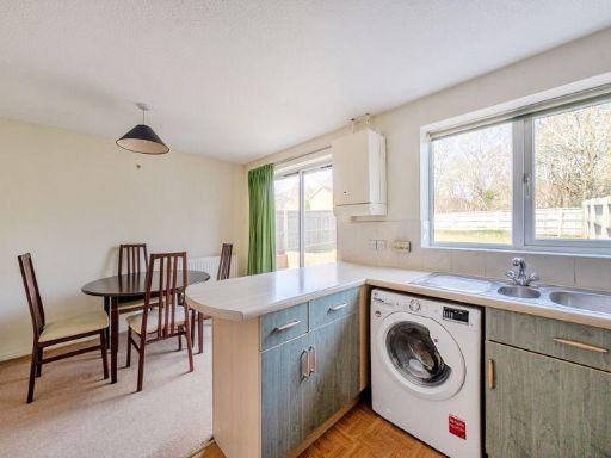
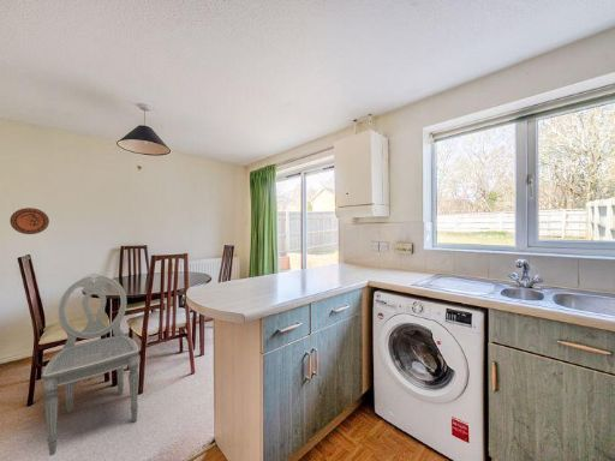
+ decorative plate (30, 221)
+ dining chair (95, 347)
